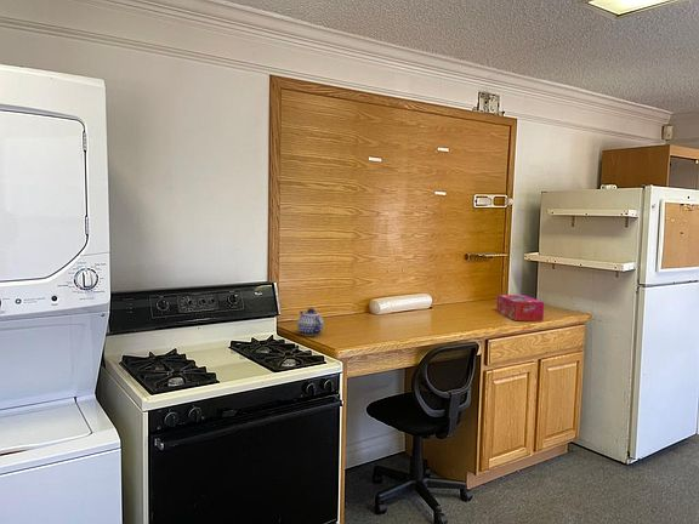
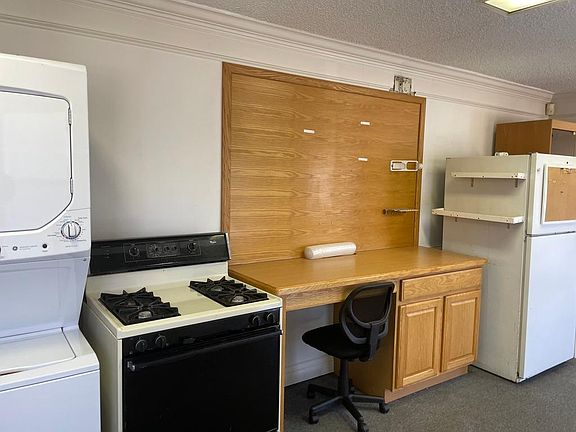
- teapot (309, 320)
- tissue box (518, 307)
